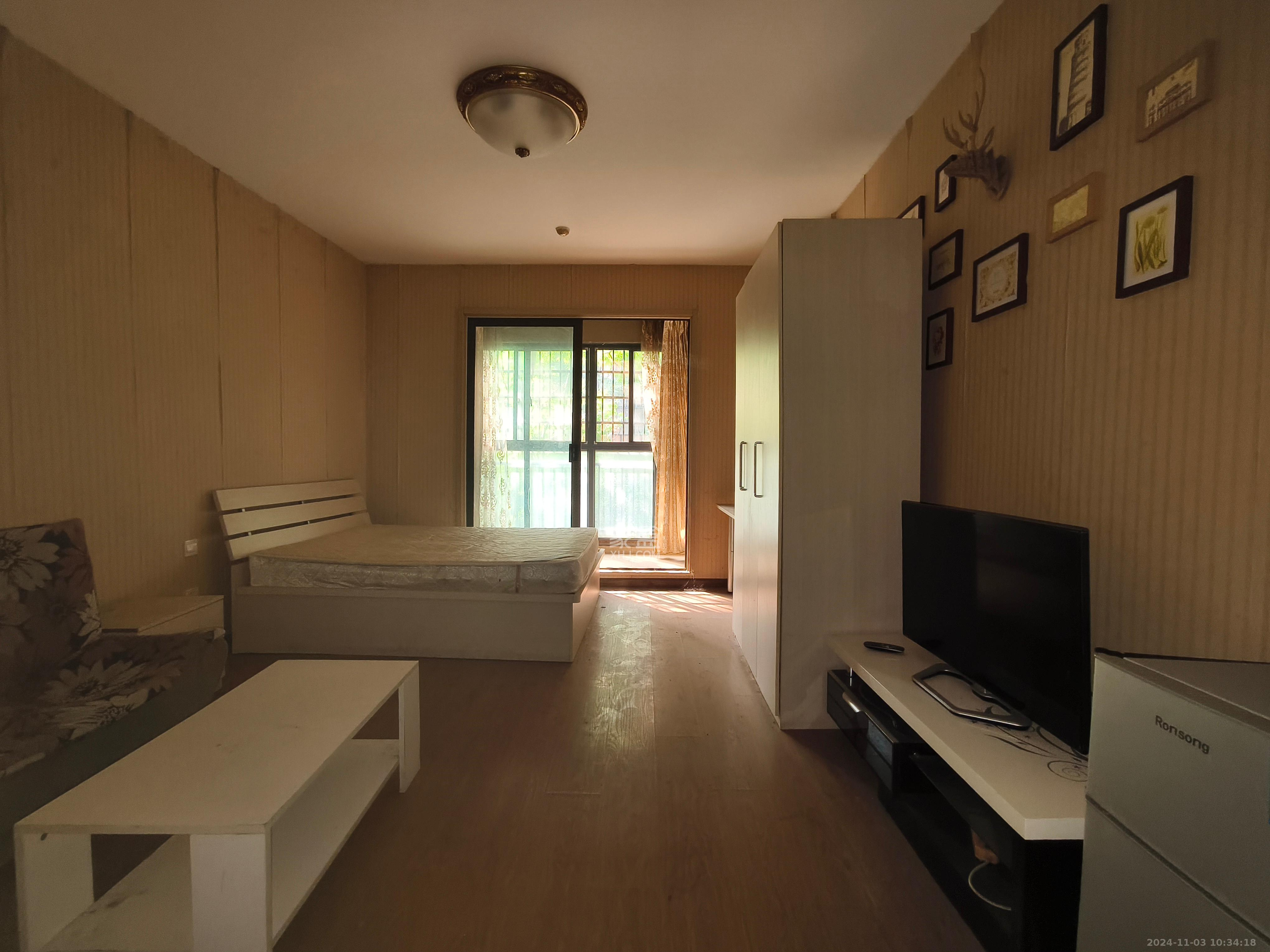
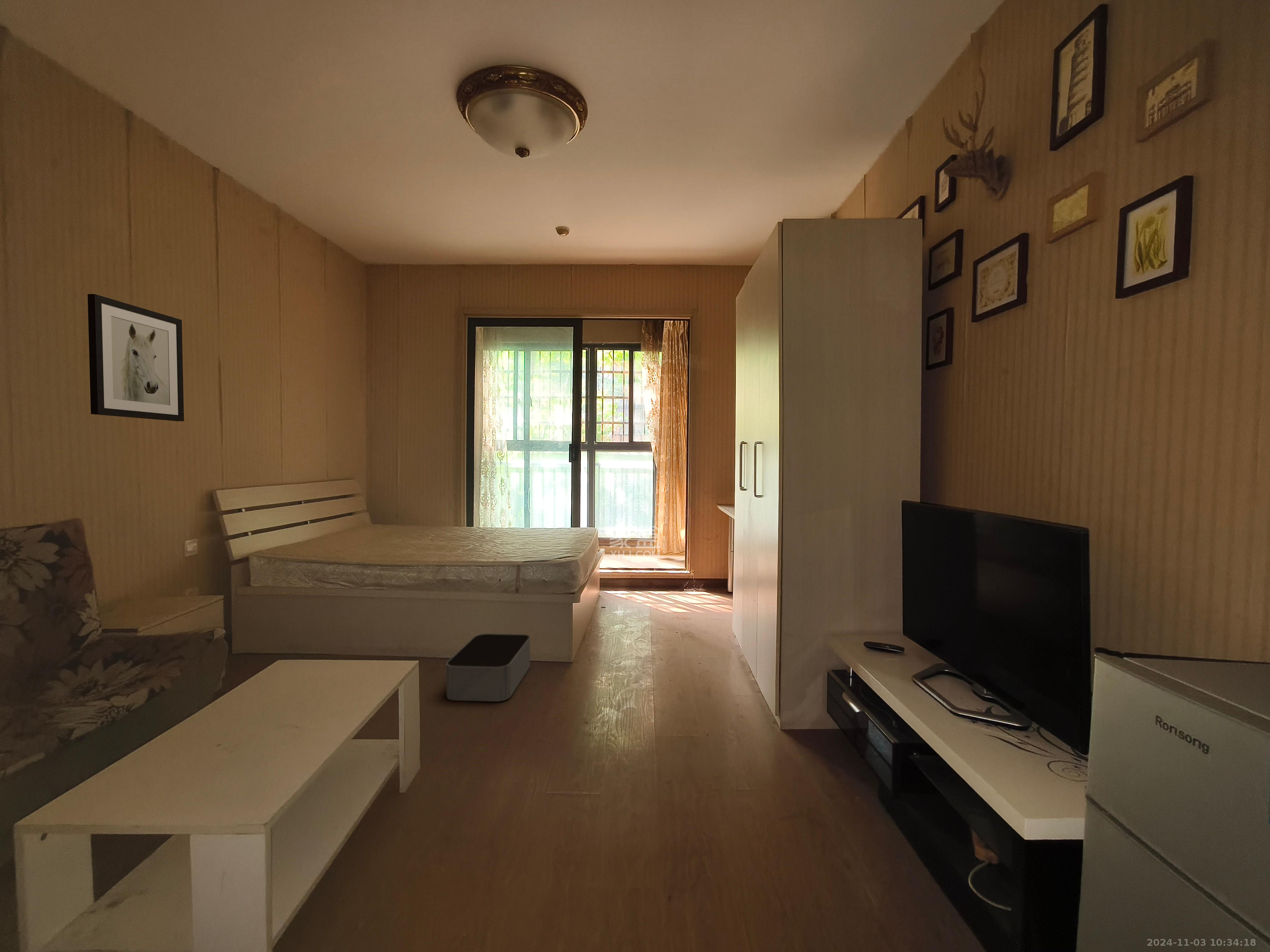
+ storage bin (491, 665)
+ wall art (140, 363)
